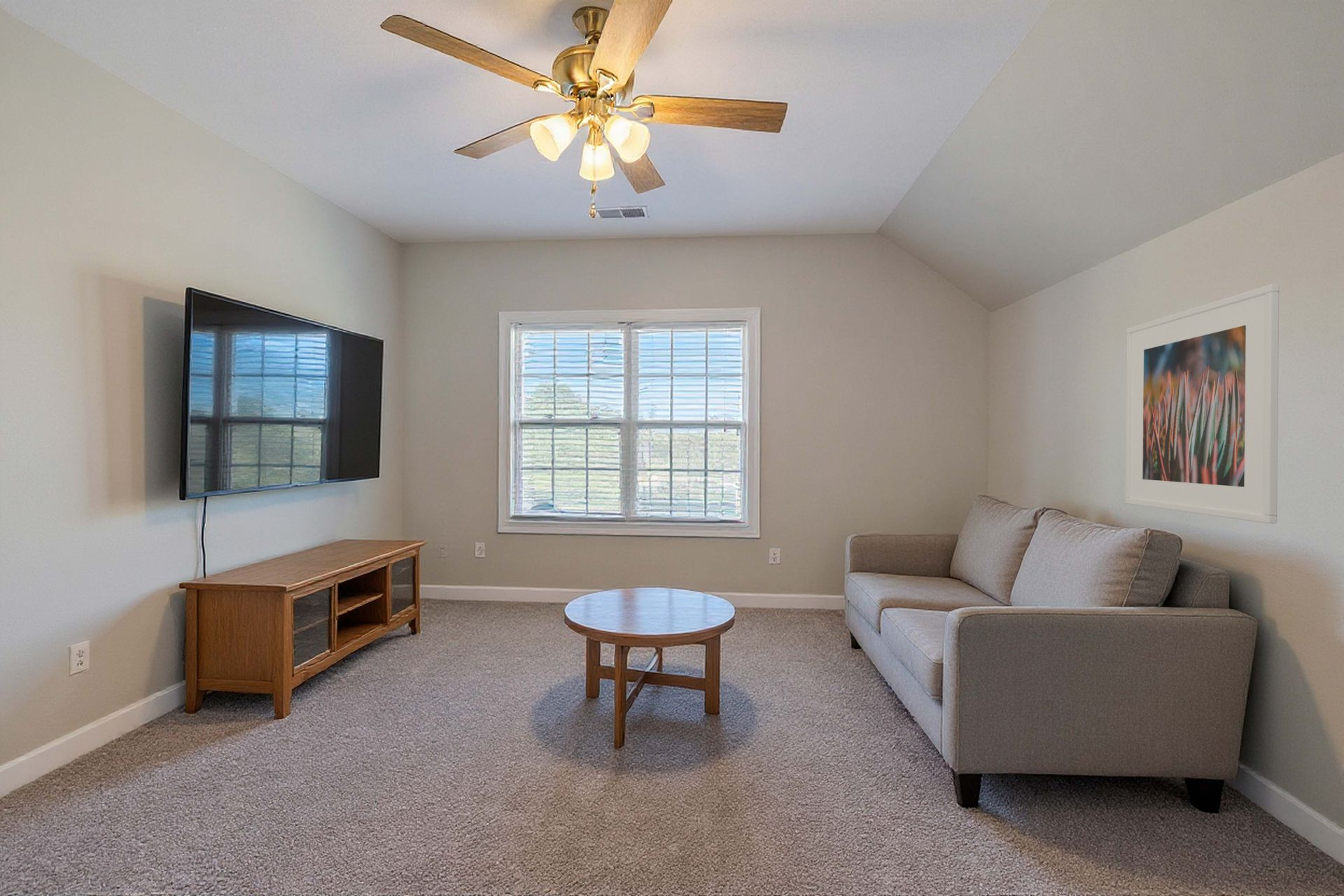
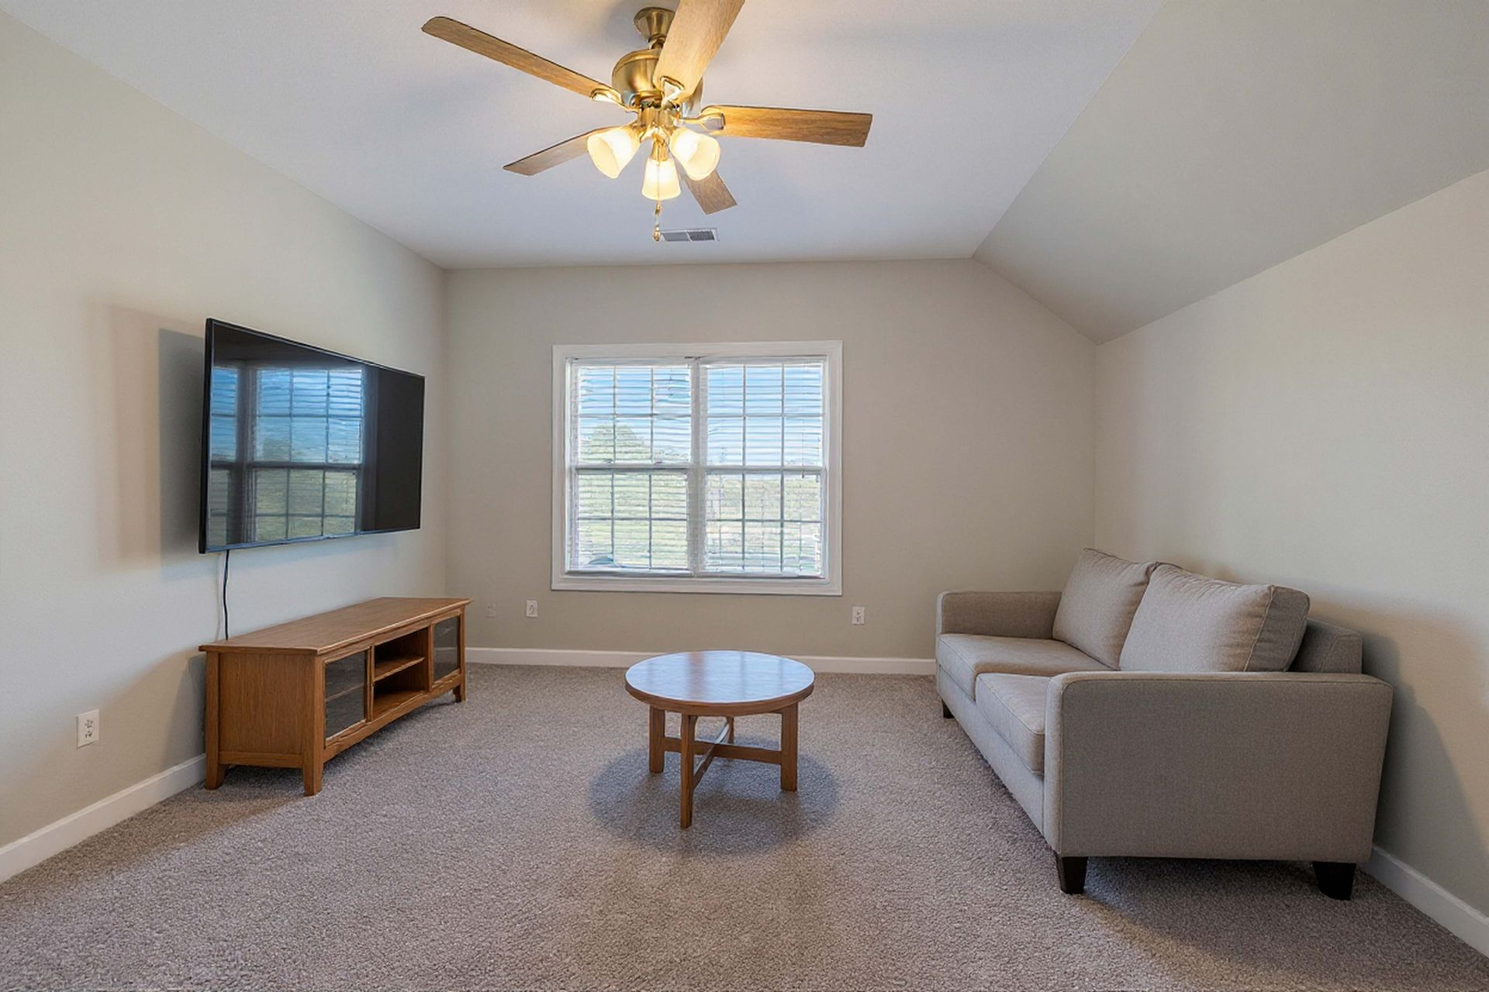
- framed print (1190, 410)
